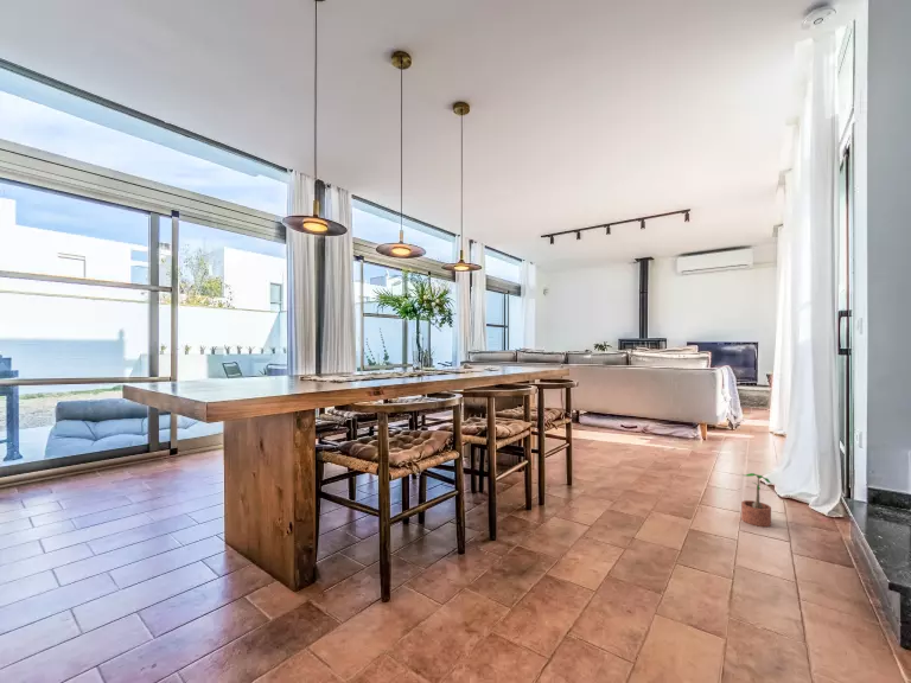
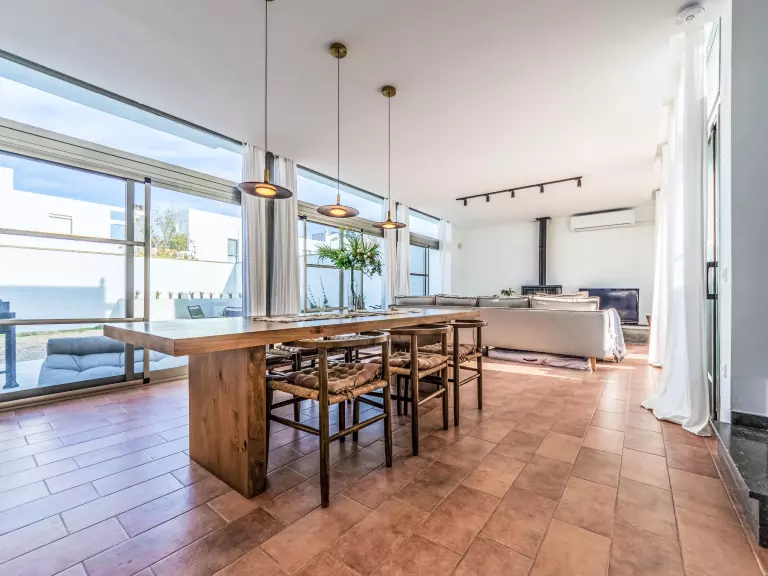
- potted plant (757, 497)
